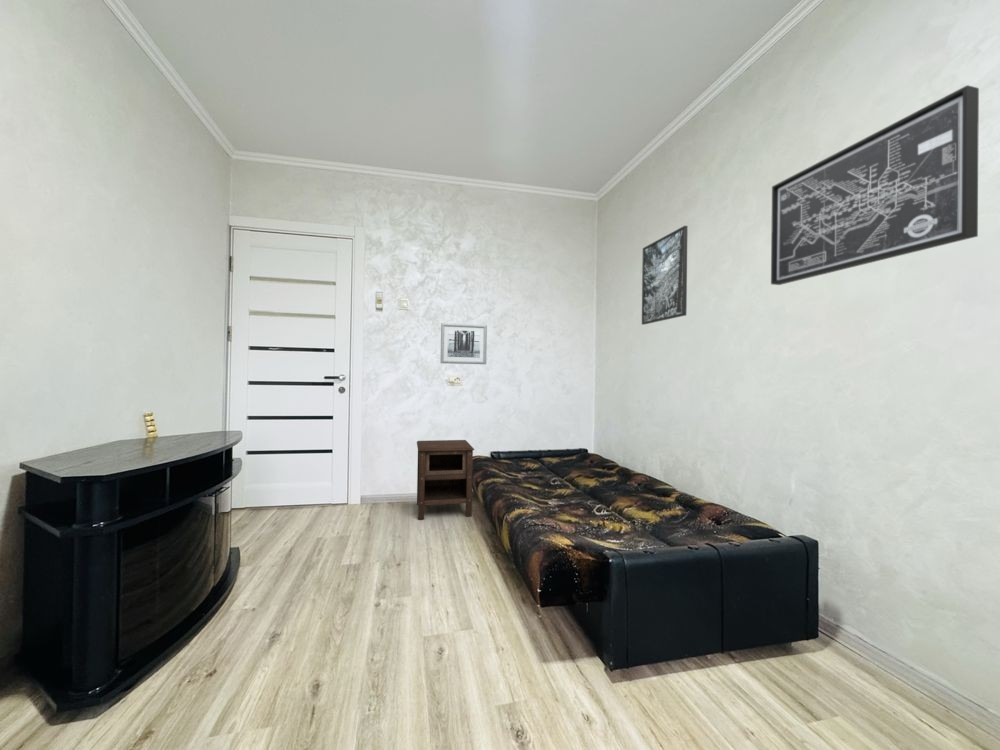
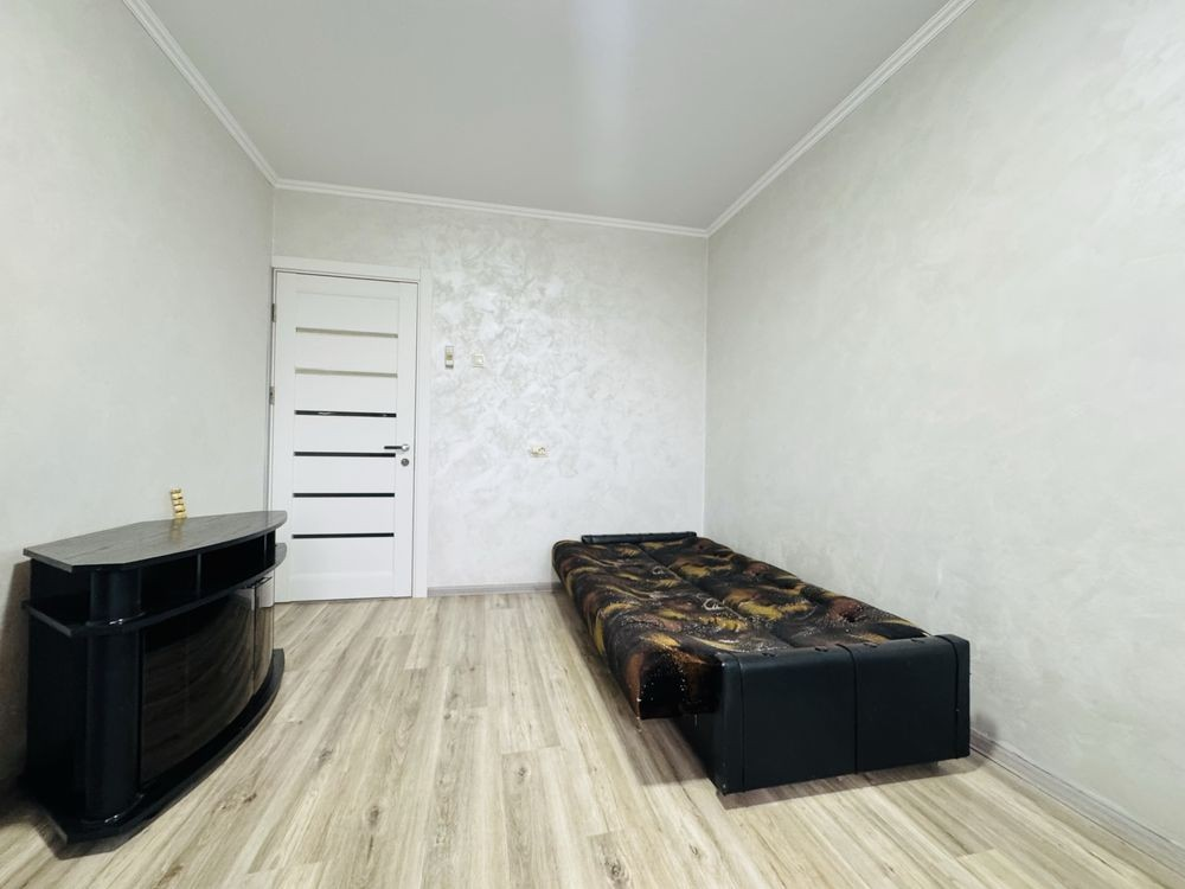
- wall art (853, 206)
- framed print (662, 279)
- wall art (463, 344)
- nightstand (443, 476)
